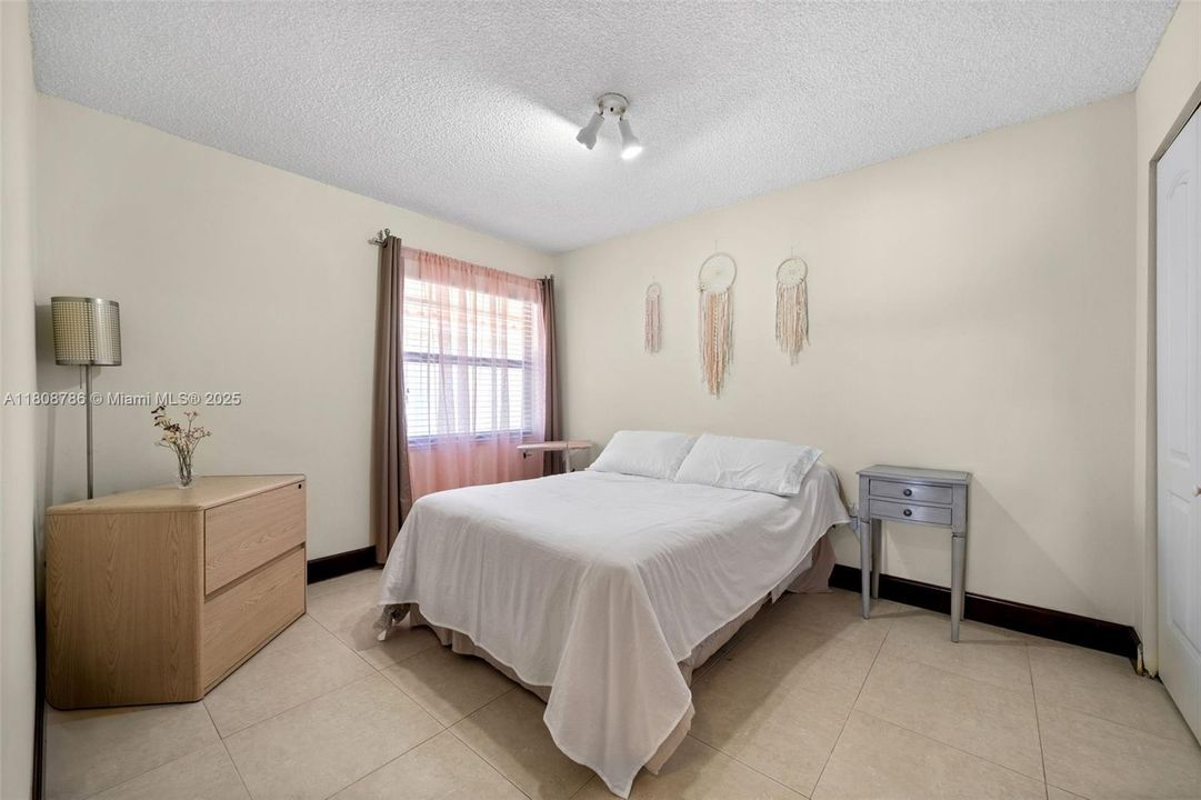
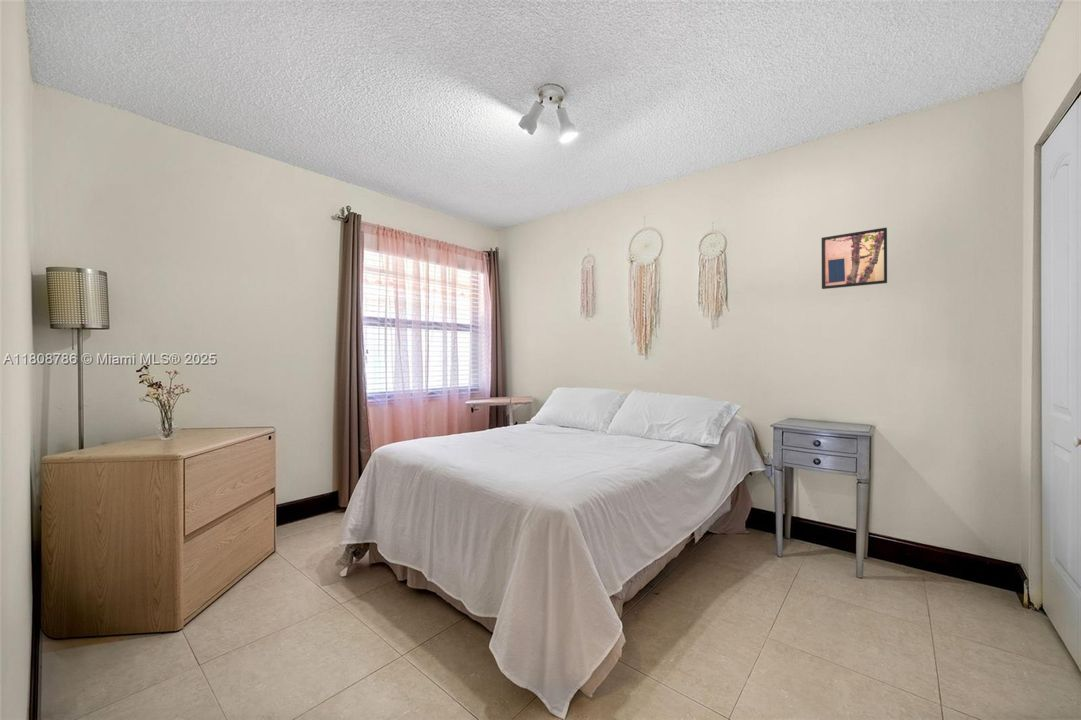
+ wall art (853, 259)
